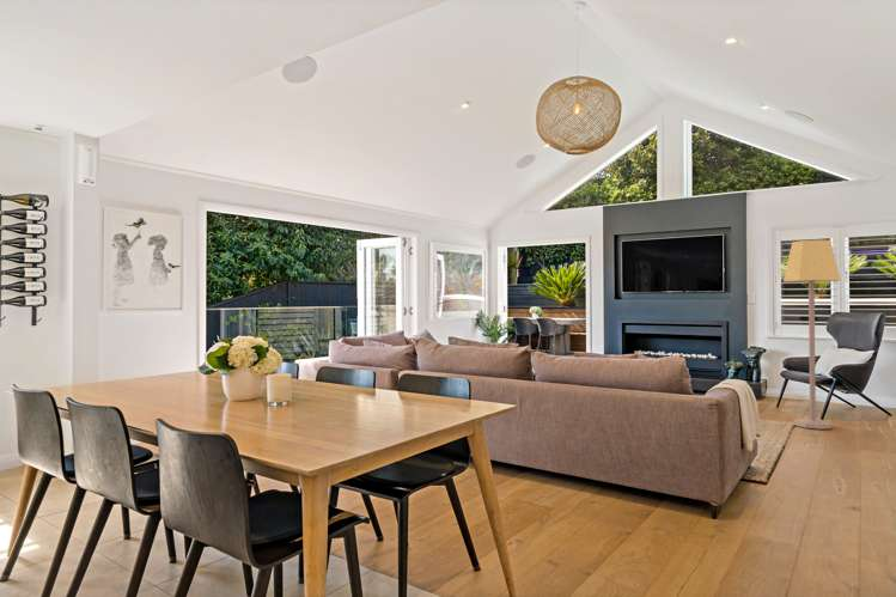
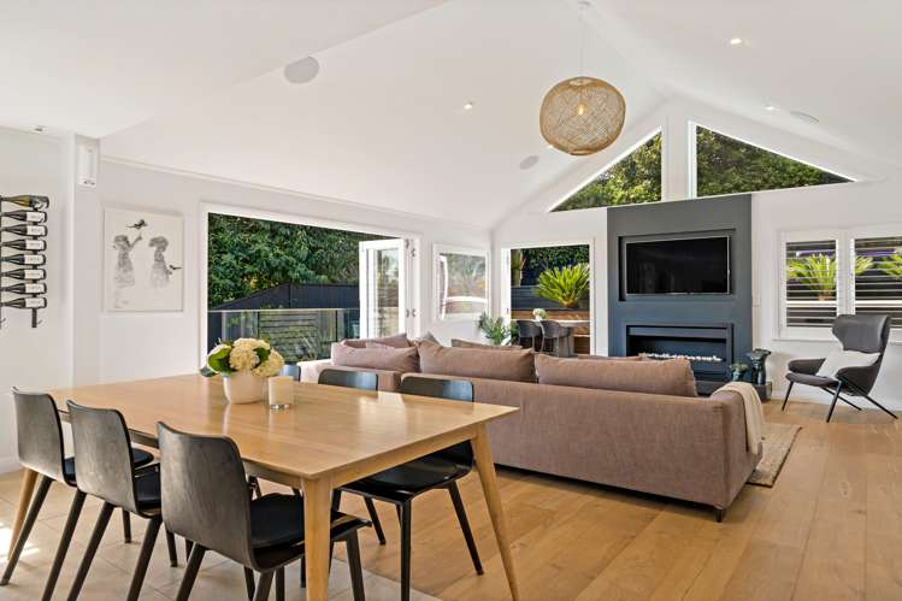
- lamp (811, 333)
